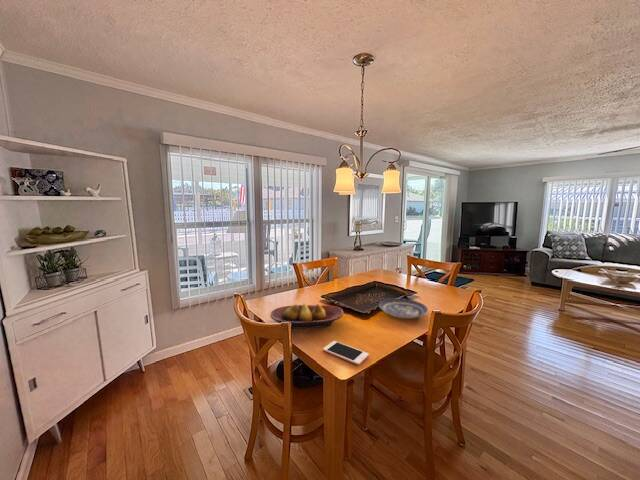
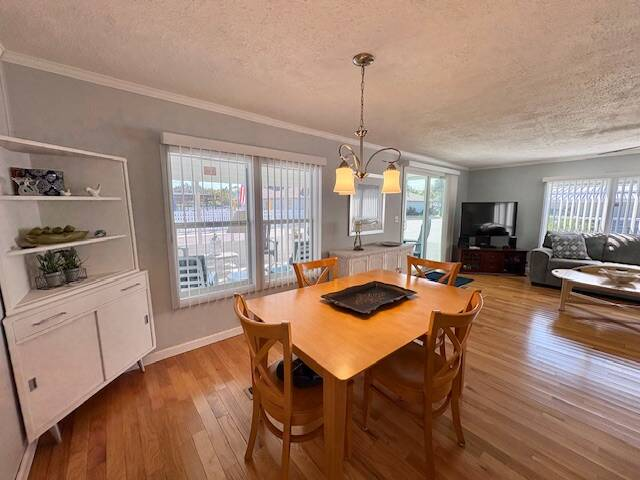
- fruit bowl (307, 313)
- cell phone (345, 352)
- plate (402, 309)
